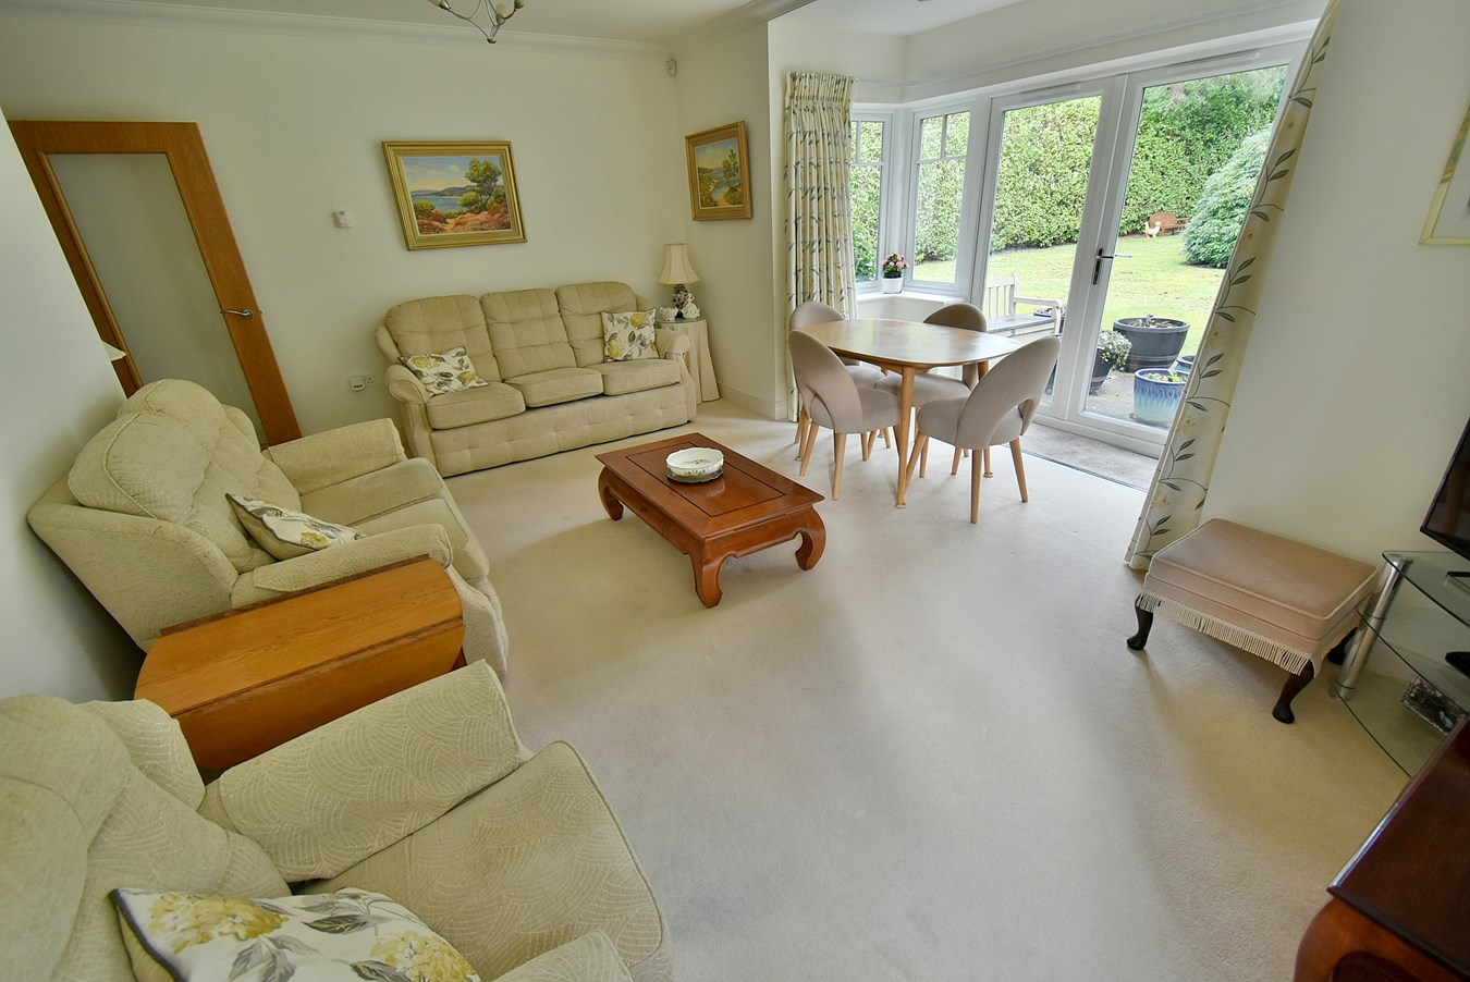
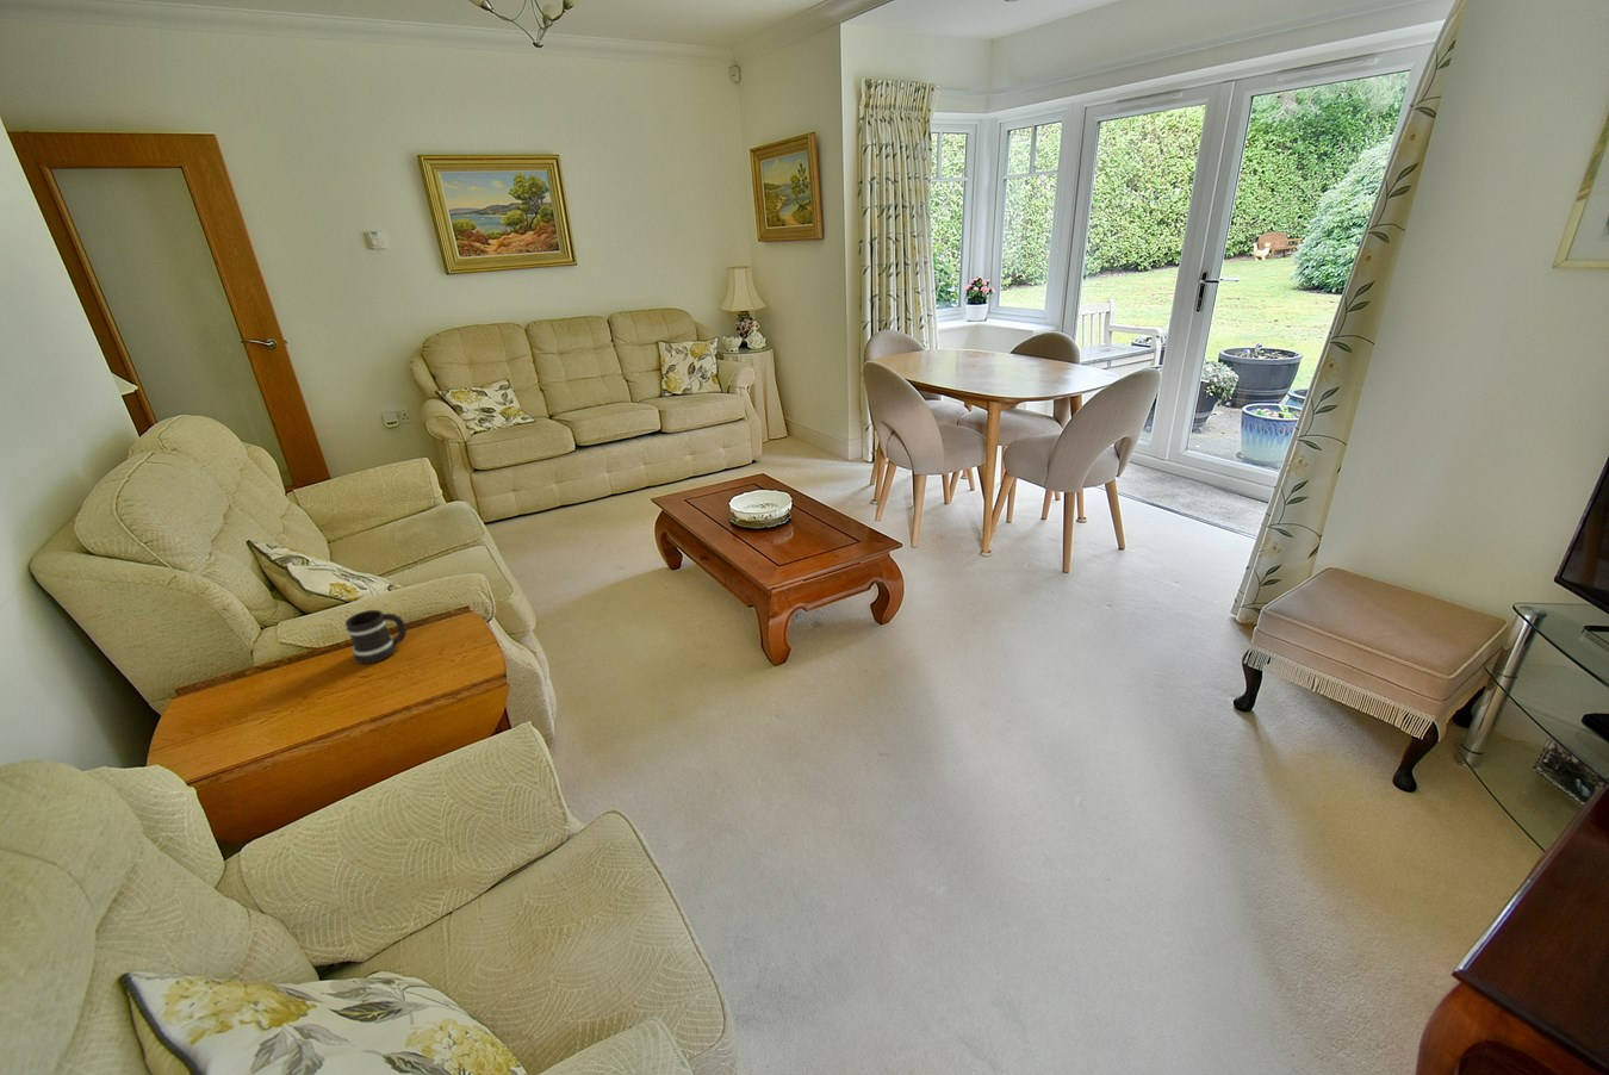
+ mug (378, 633)
